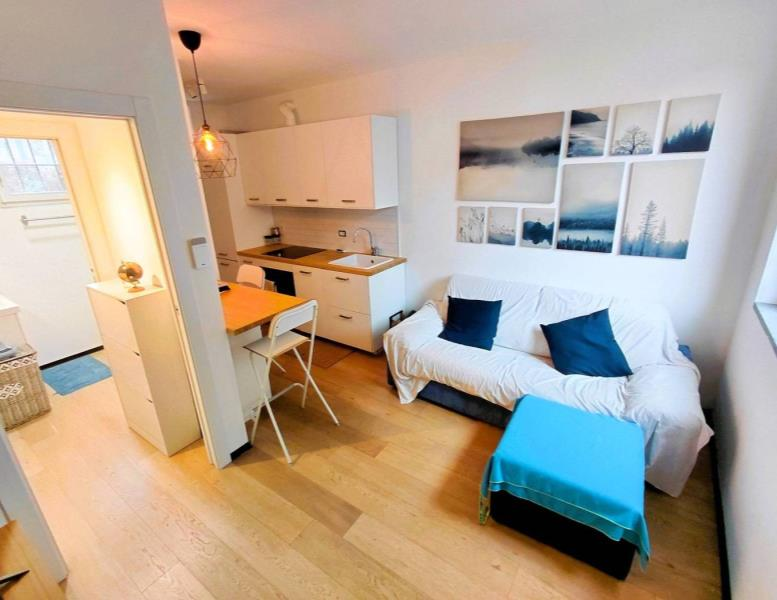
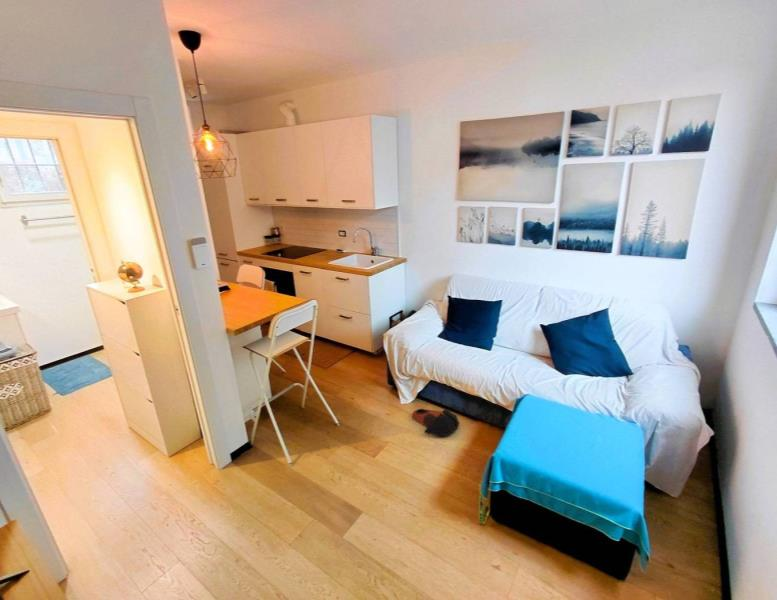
+ bag (433, 415)
